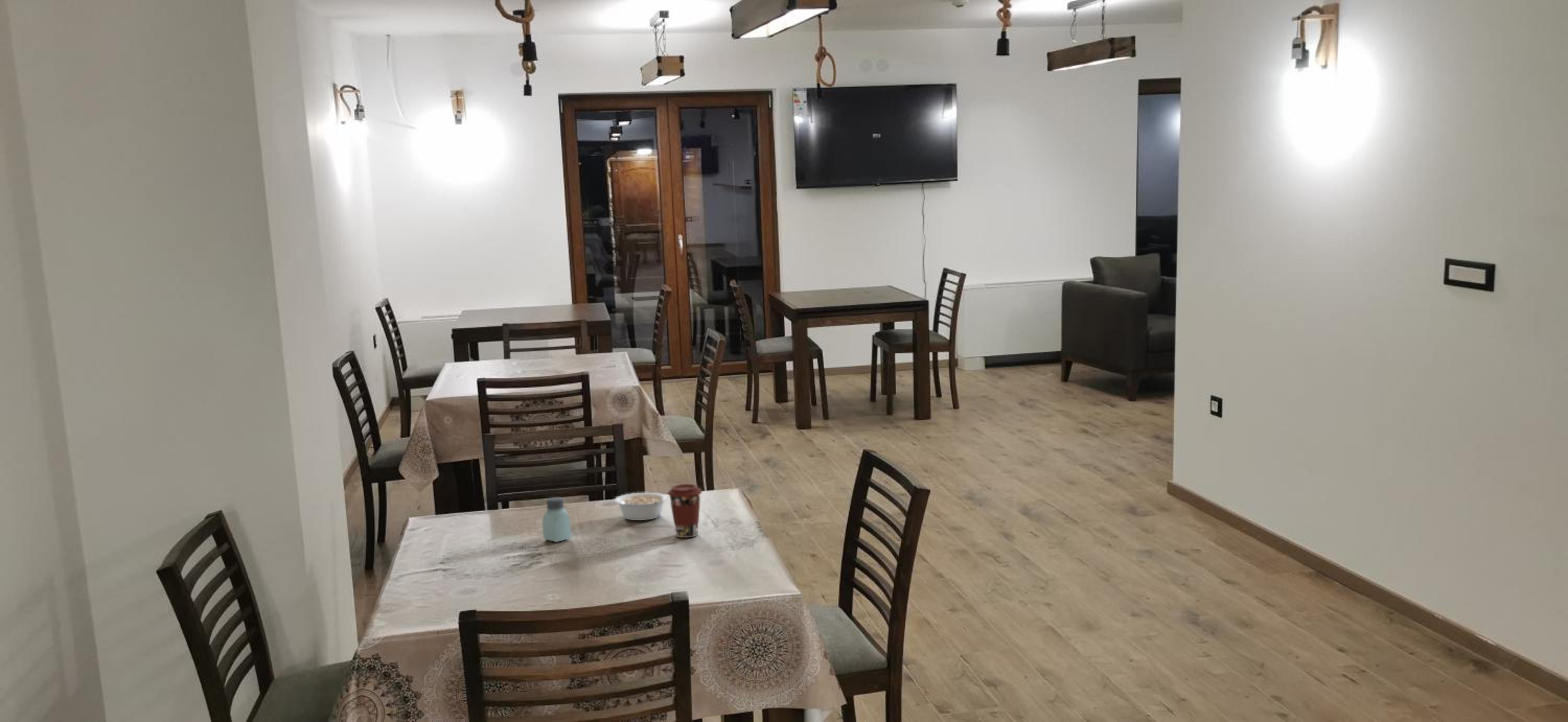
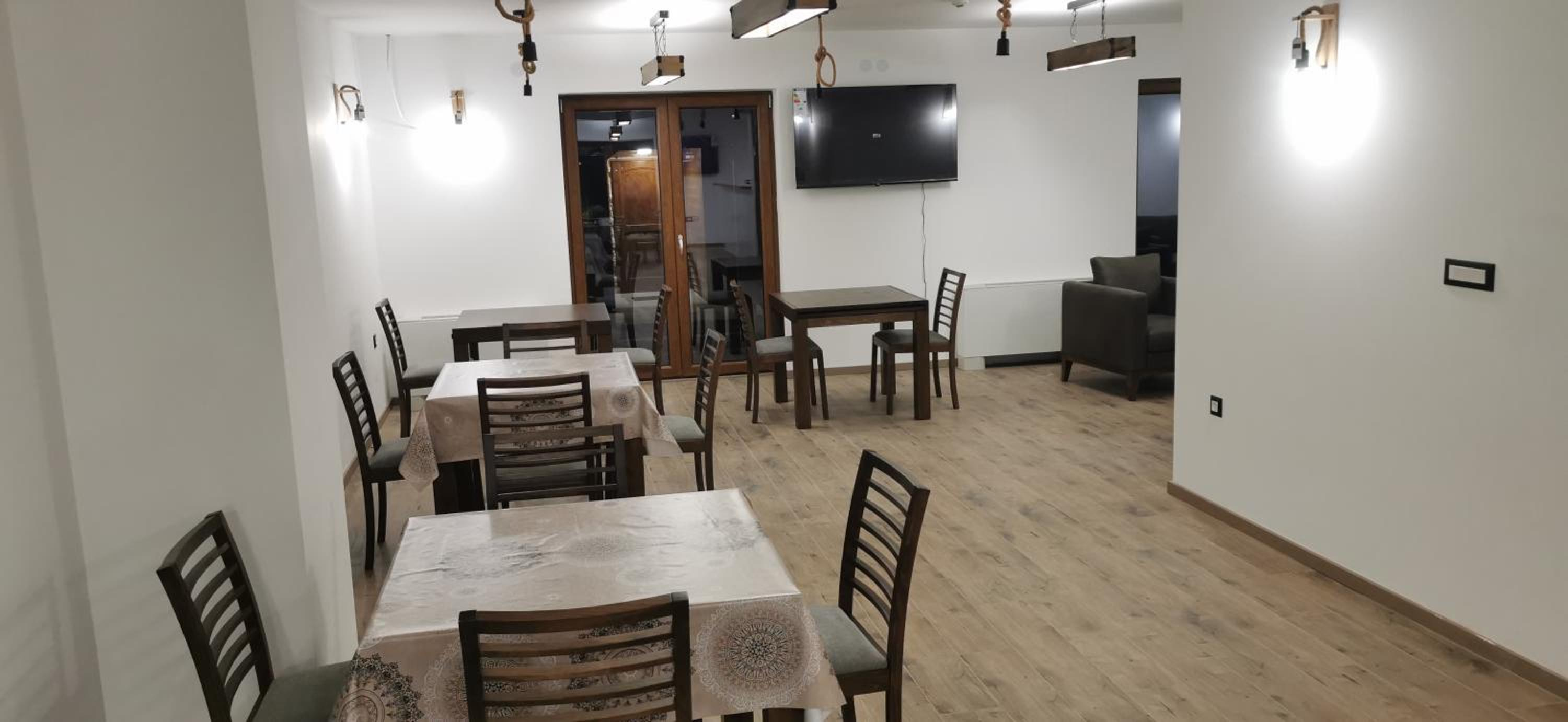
- legume (643, 505)
- saltshaker (556, 519)
- coffee cup (686, 511)
